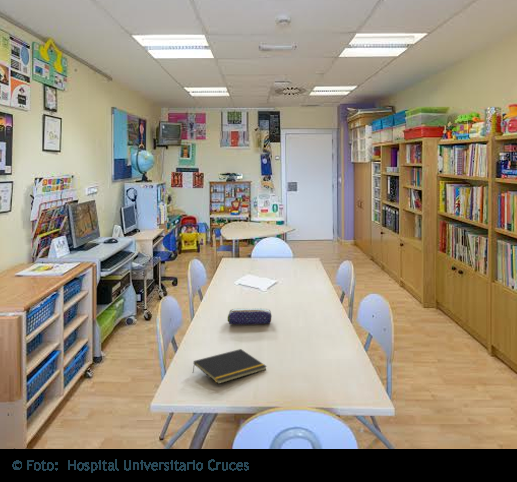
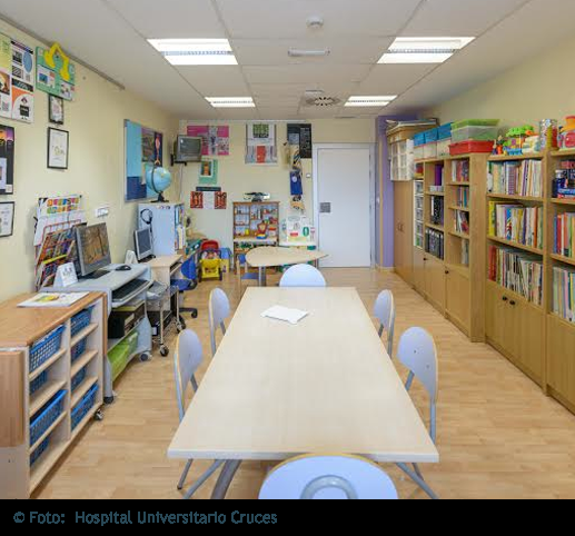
- notepad (230, 365)
- pencil case (249, 316)
